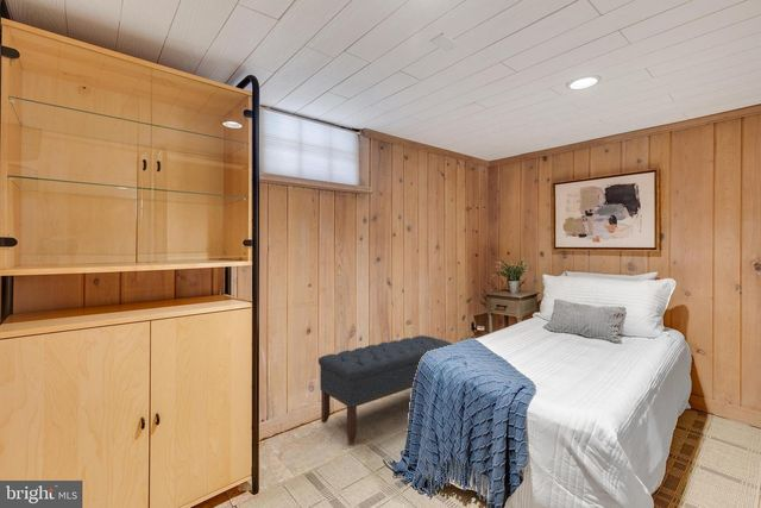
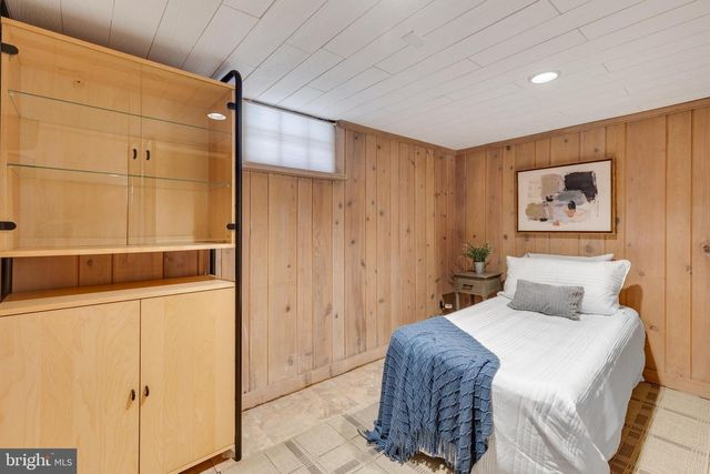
- bench (391, 378)
